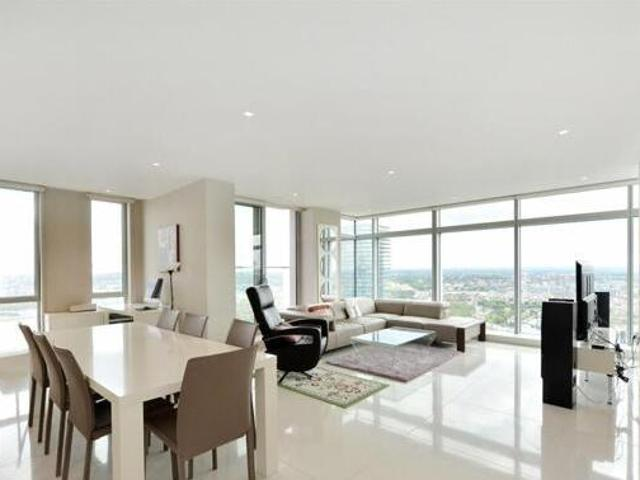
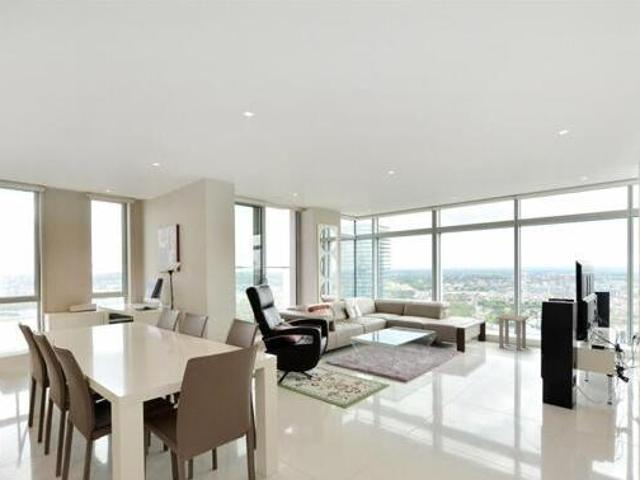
+ side table (508, 332)
